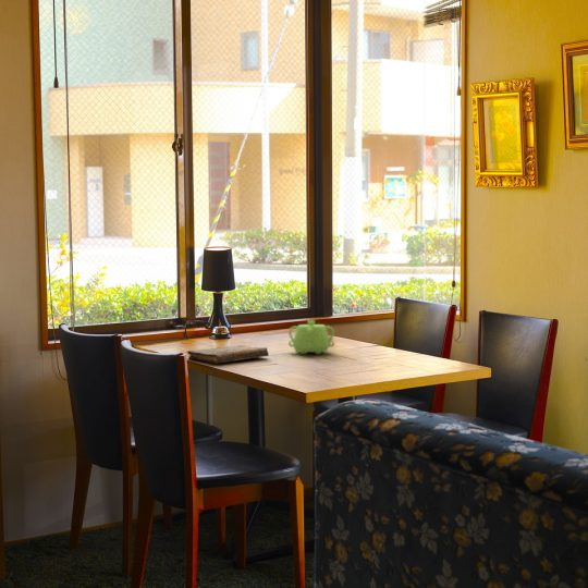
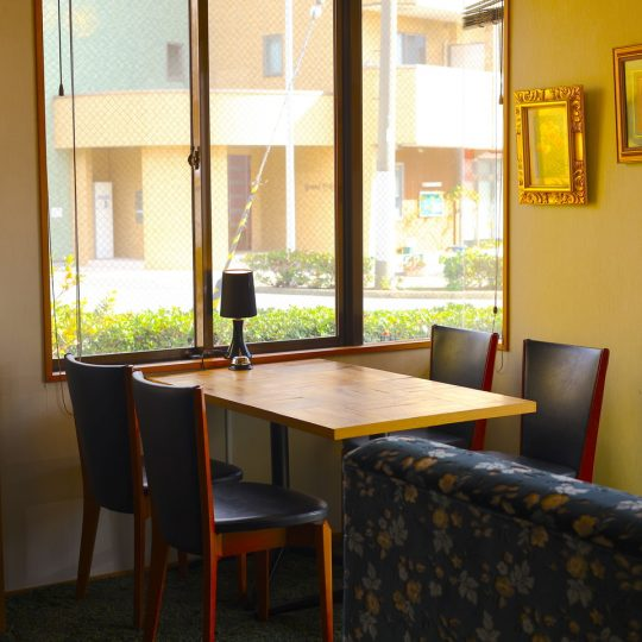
- teapot (311, 335)
- book (228, 353)
